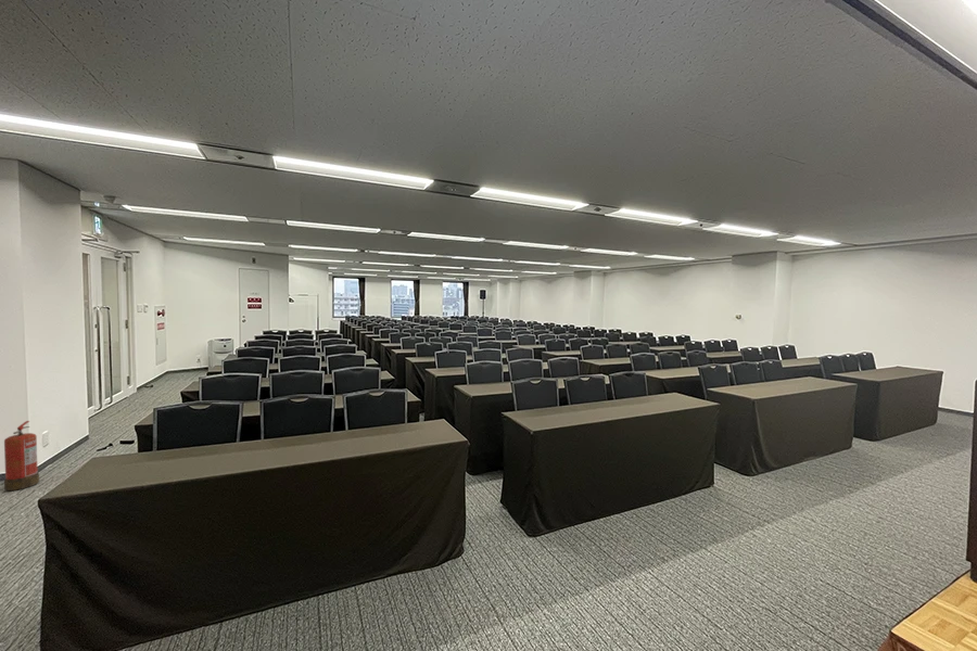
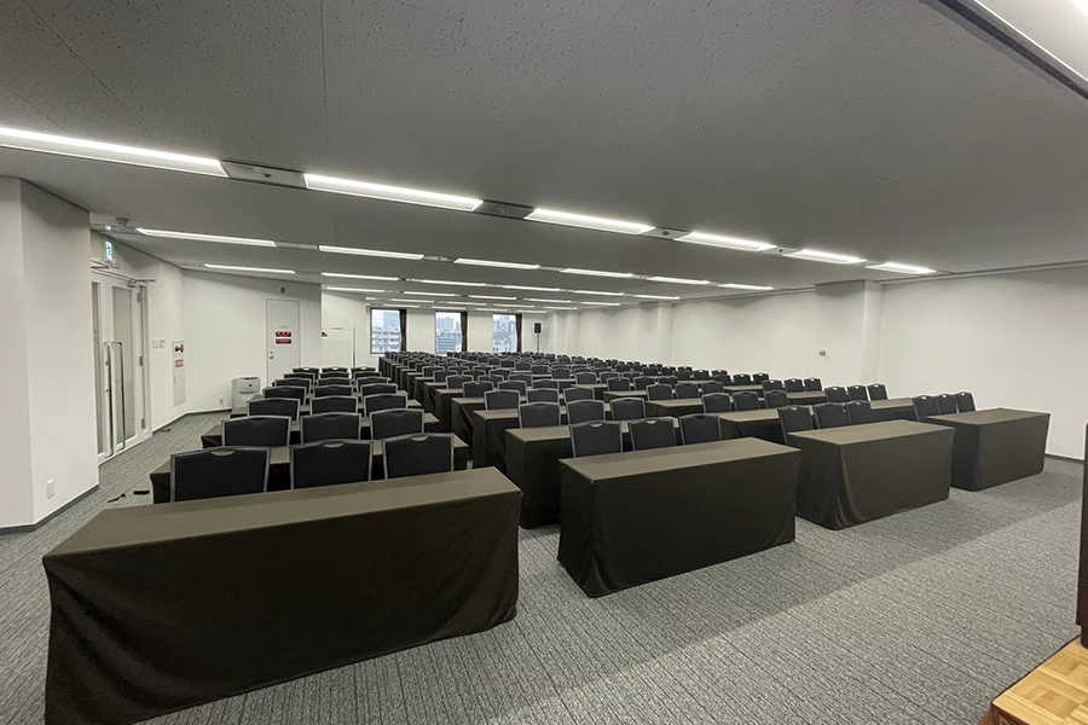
- fire extinguisher (21, 455)
